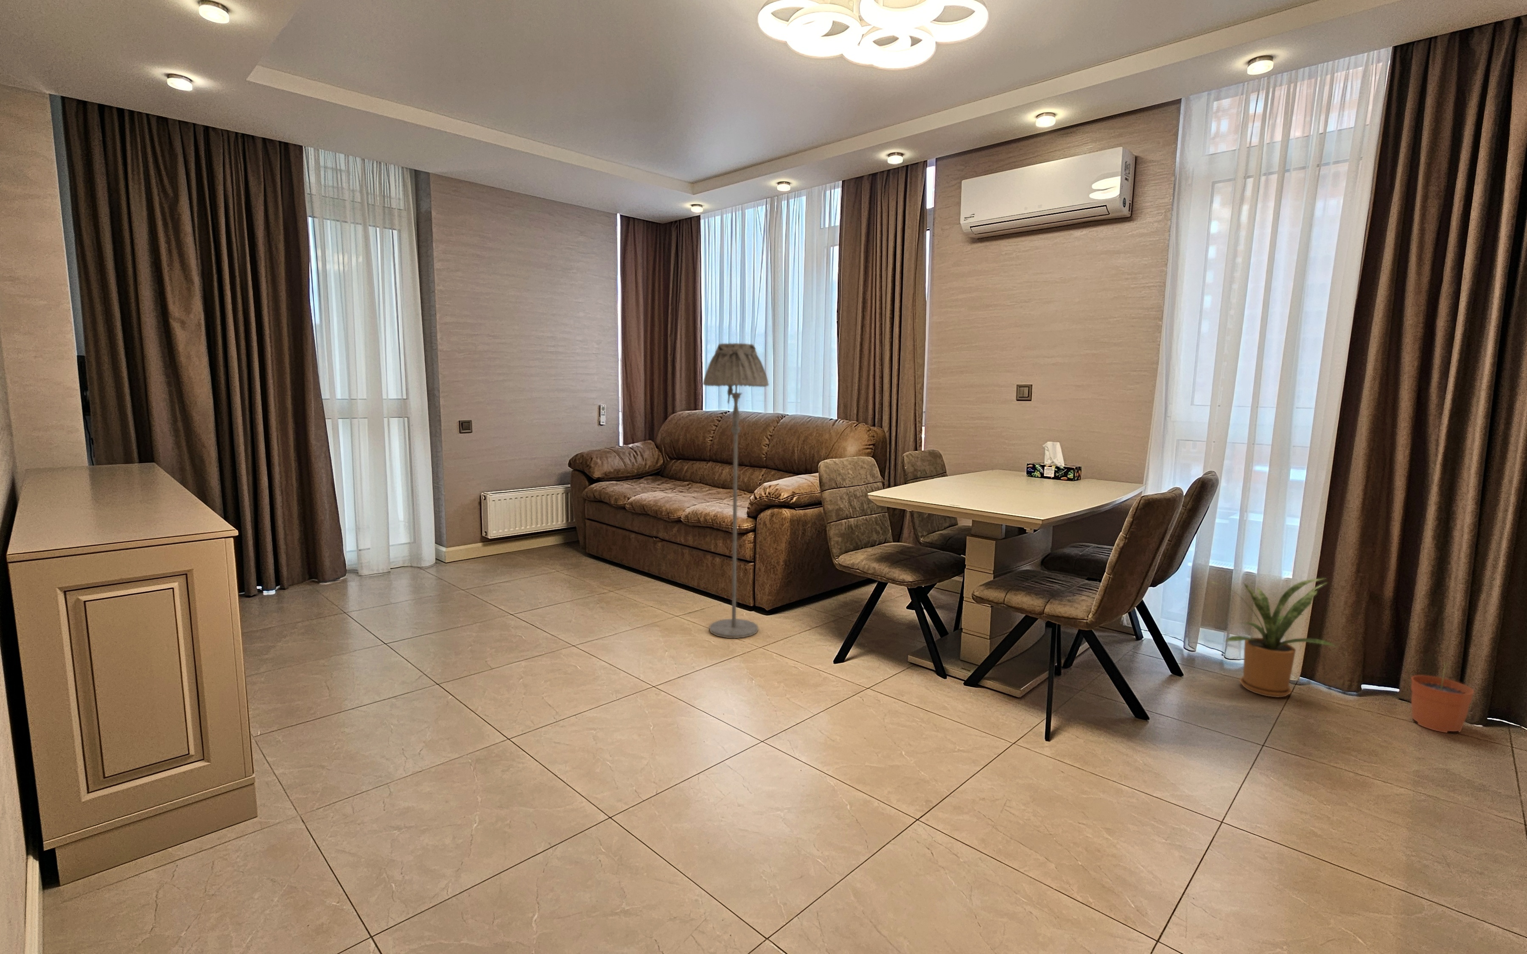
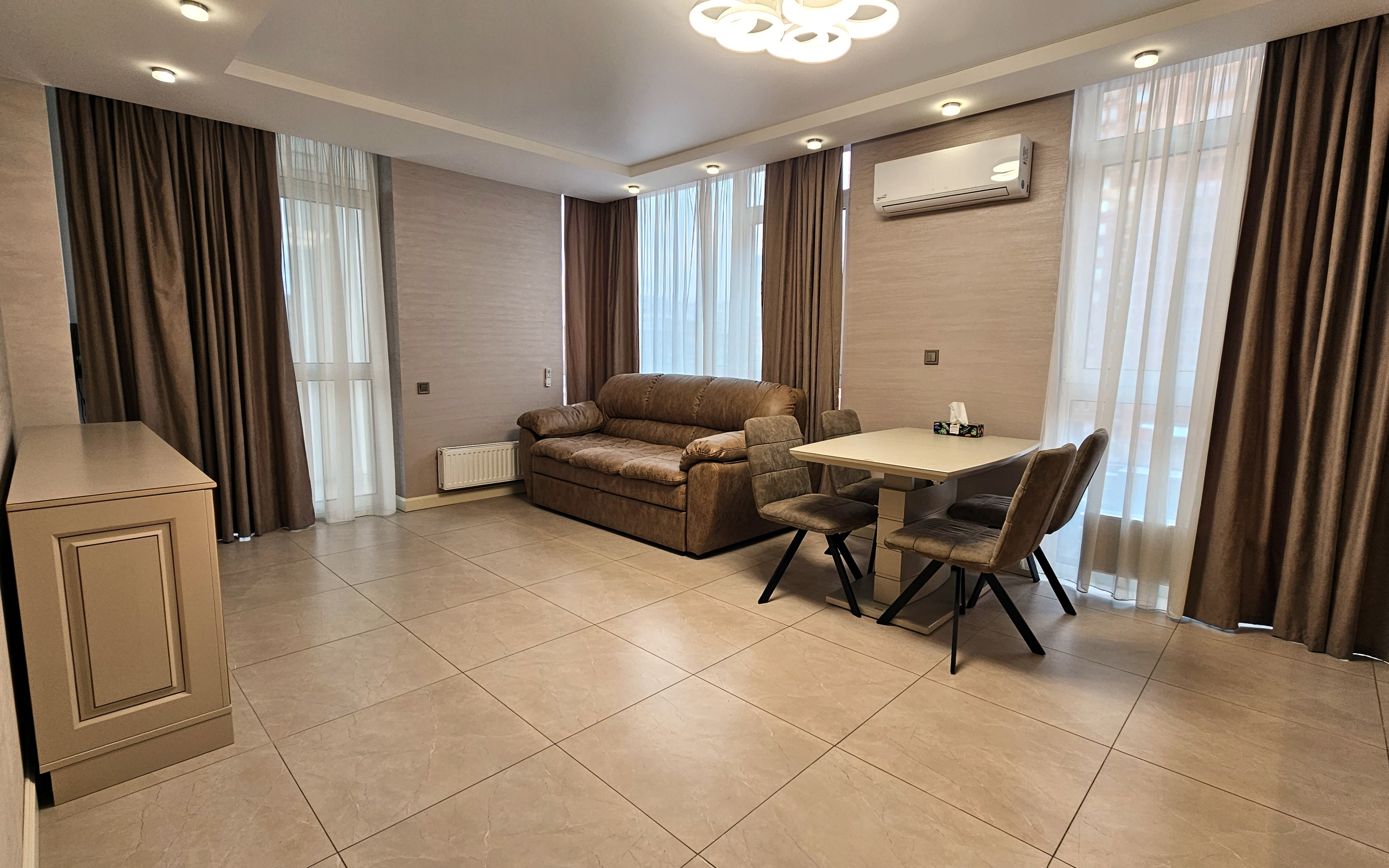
- plant pot (1440, 695)
- house plant (1270, 630)
- floor lamp (734, 490)
